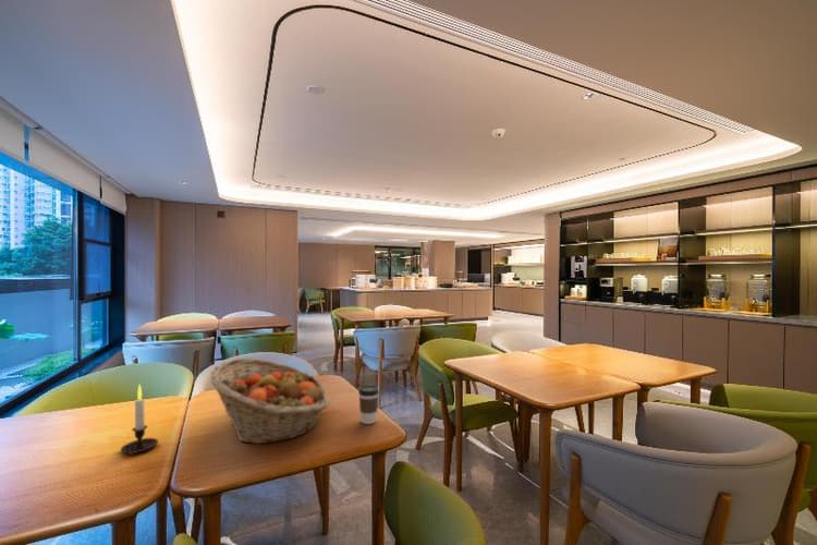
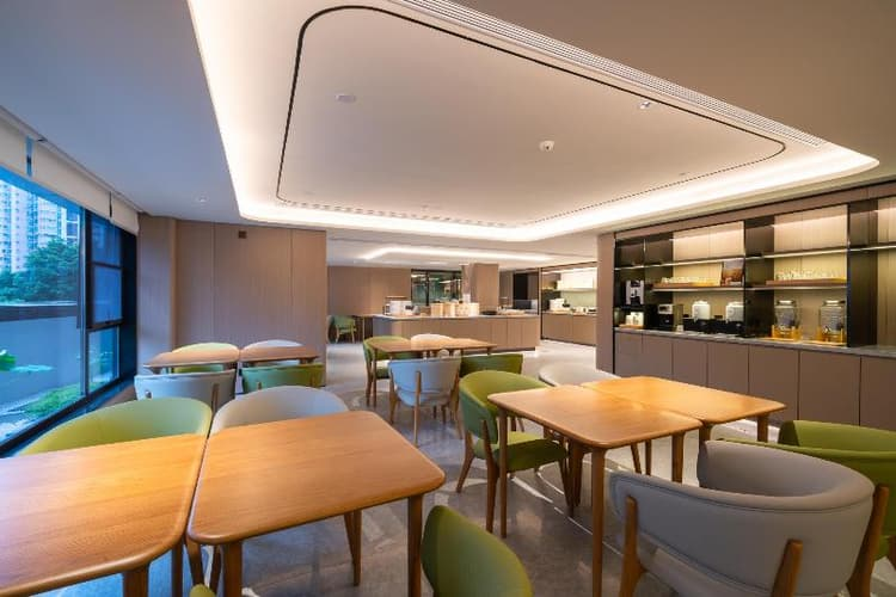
- coffee cup (368, 404)
- fruit basket (272, 392)
- candle (137, 416)
